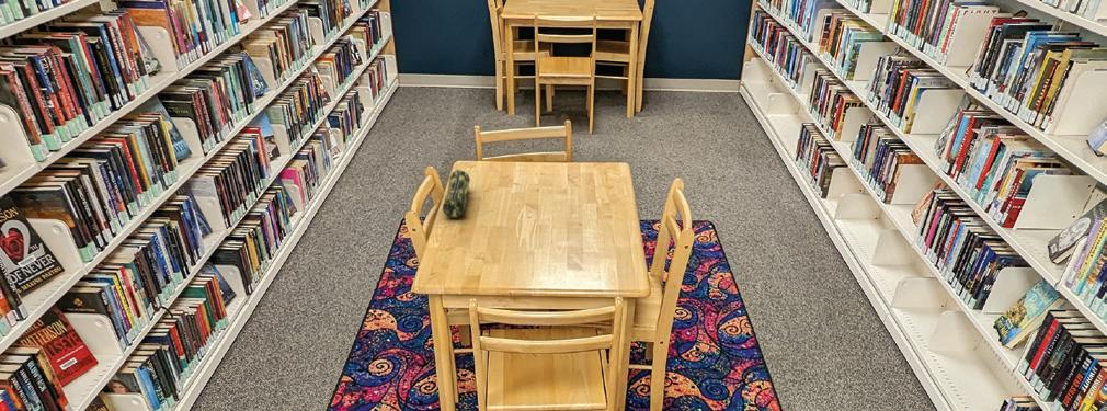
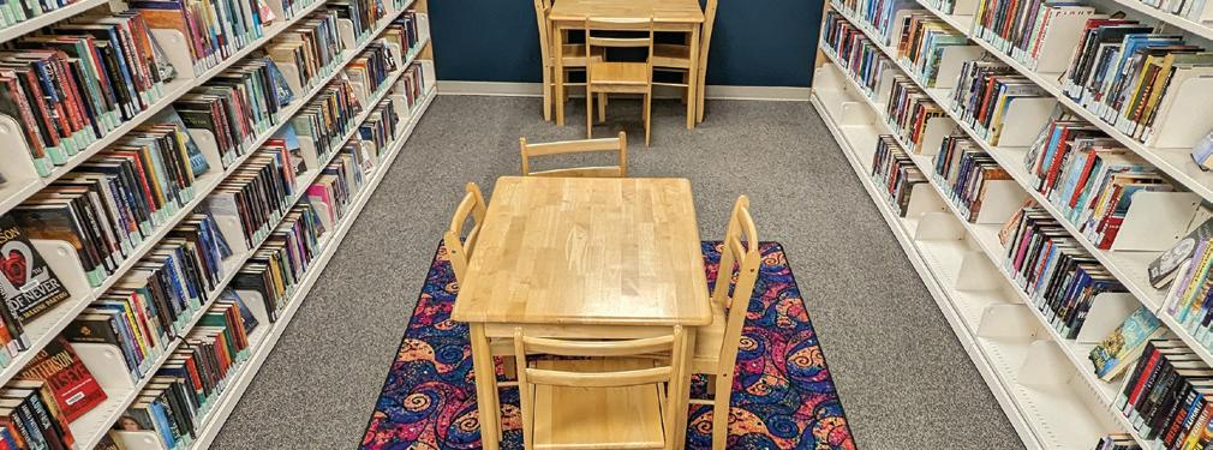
- pencil case (456, 193)
